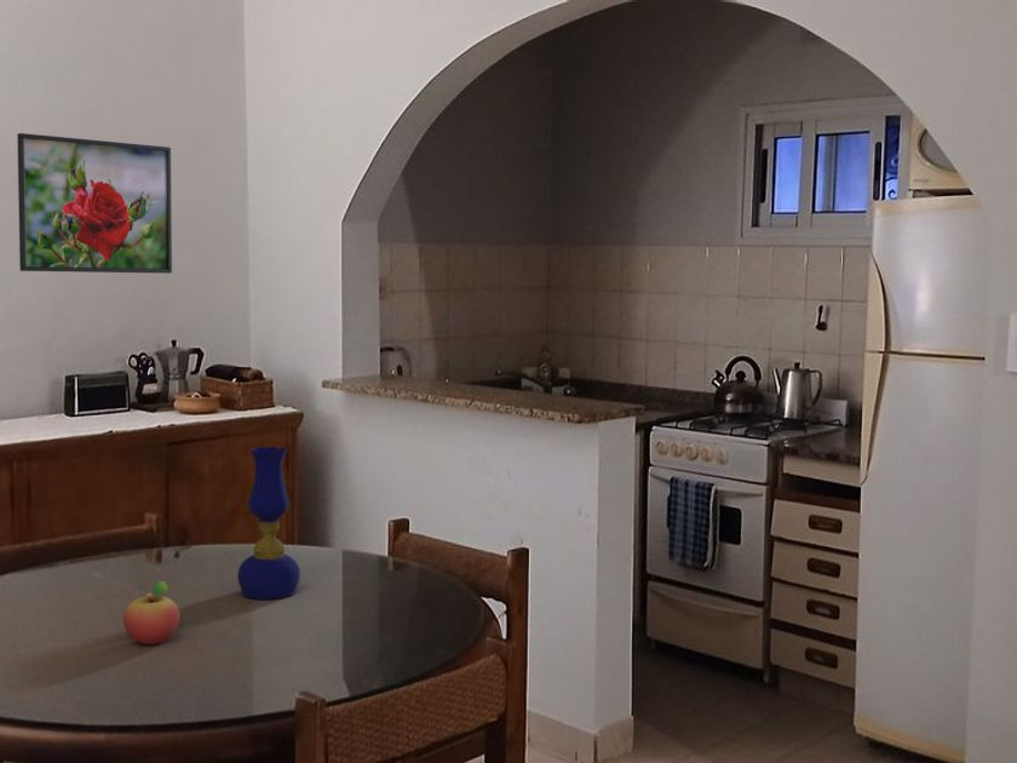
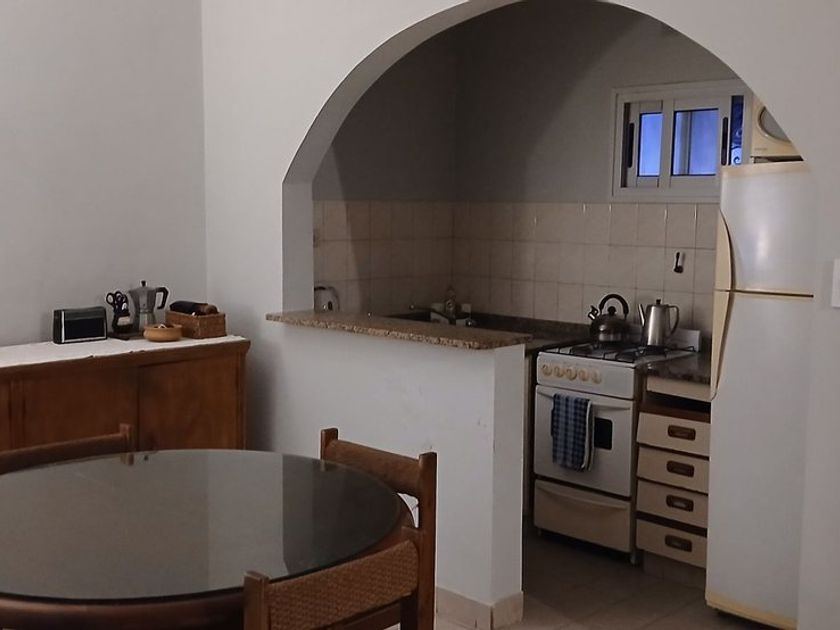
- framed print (98, 206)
- oil lamp (270, 518)
- fruit (151, 613)
